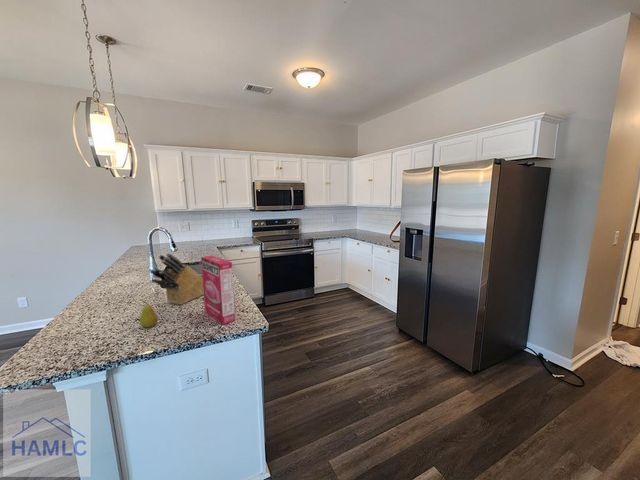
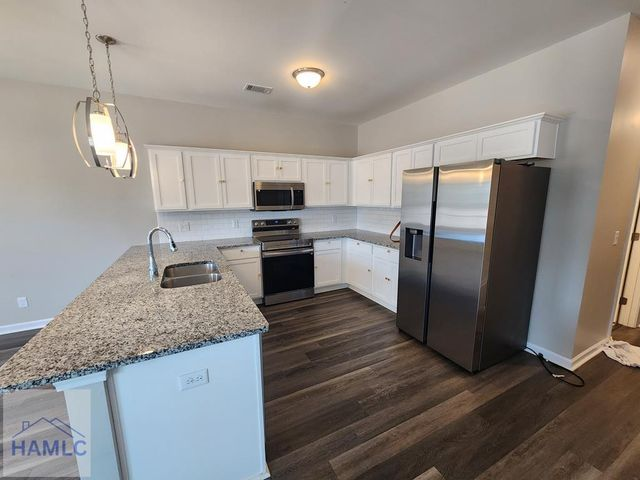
- fruit (148, 313)
- knife block (183, 274)
- cereal box (217, 288)
